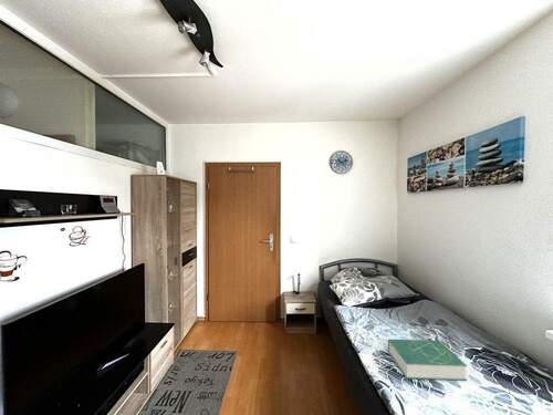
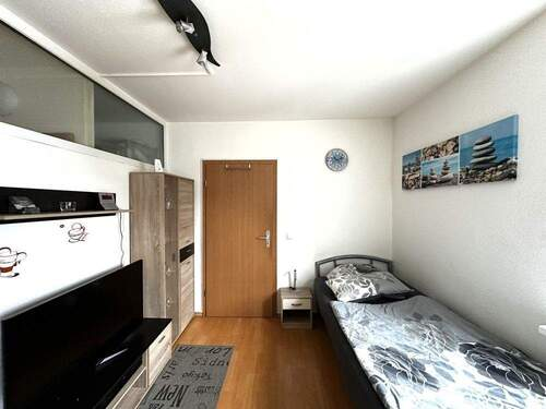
- book (424, 357)
